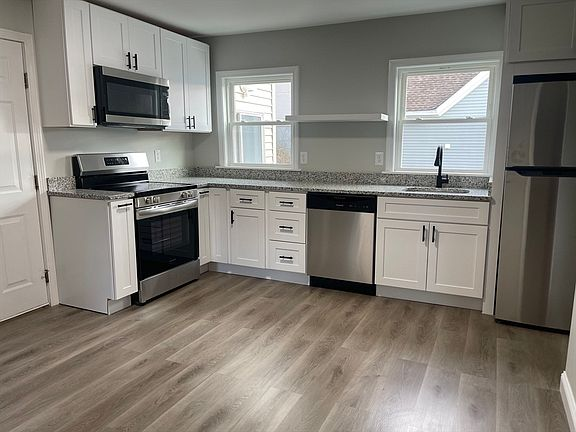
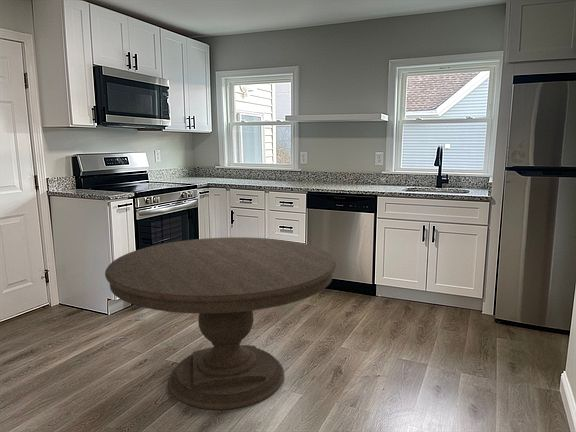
+ dining table (226, 319)
